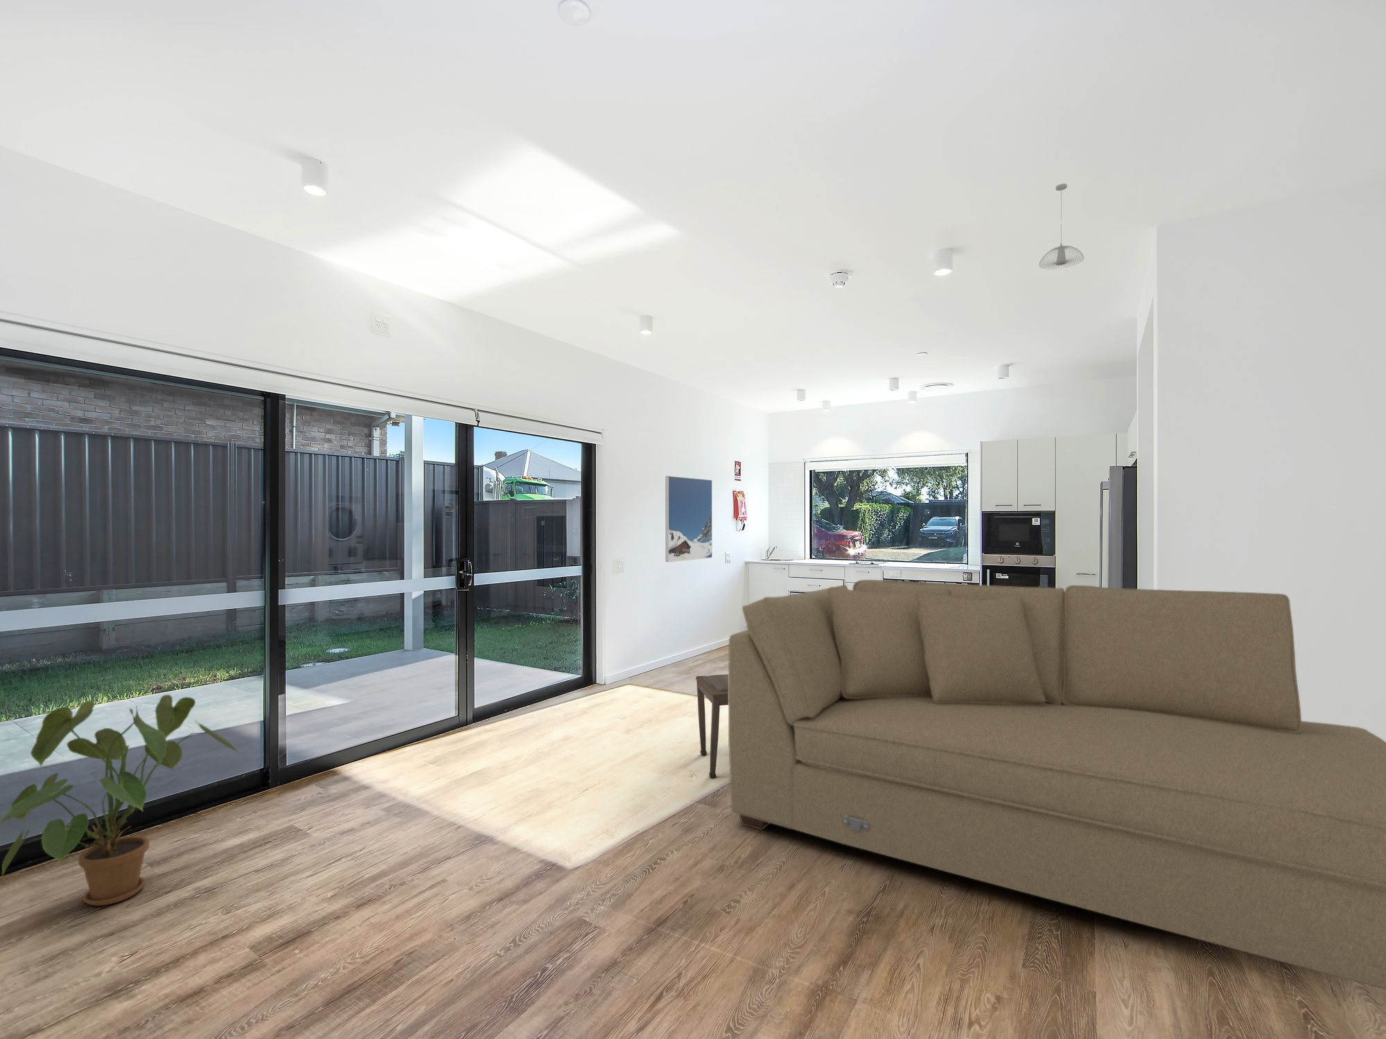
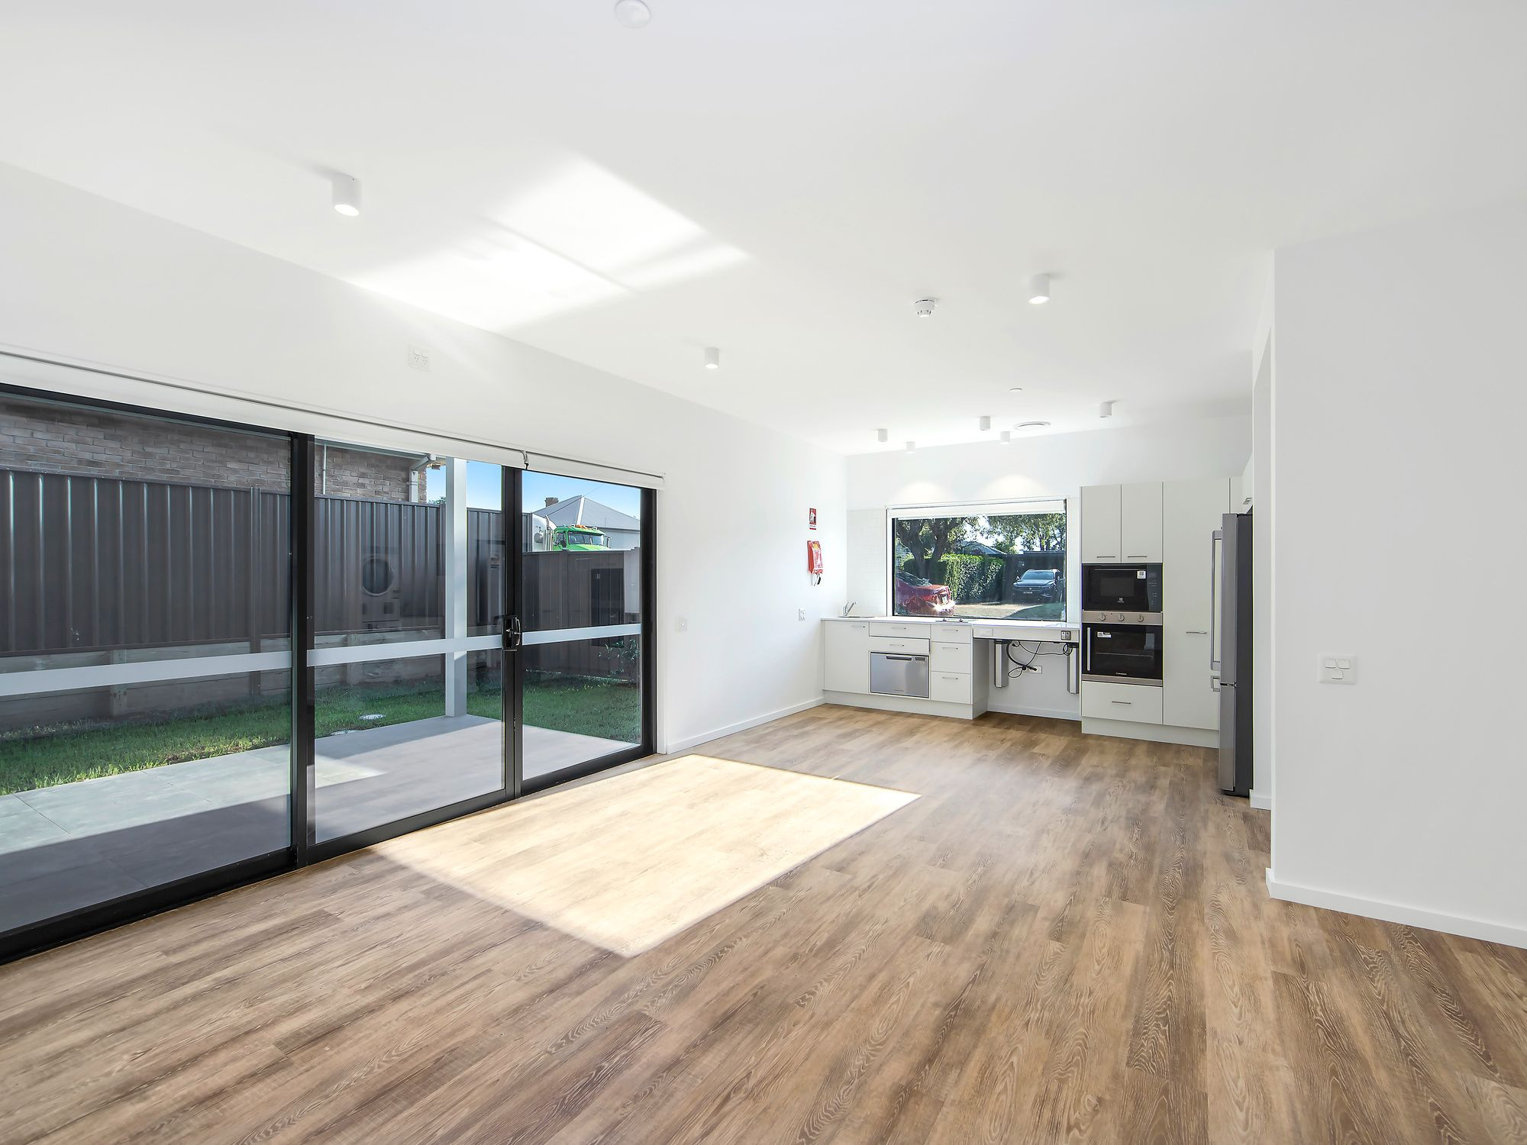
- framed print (690, 518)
- pendant light (1061, 226)
- dining chair (728, 683)
- sofa (1030, 718)
- house plant (122, 791)
